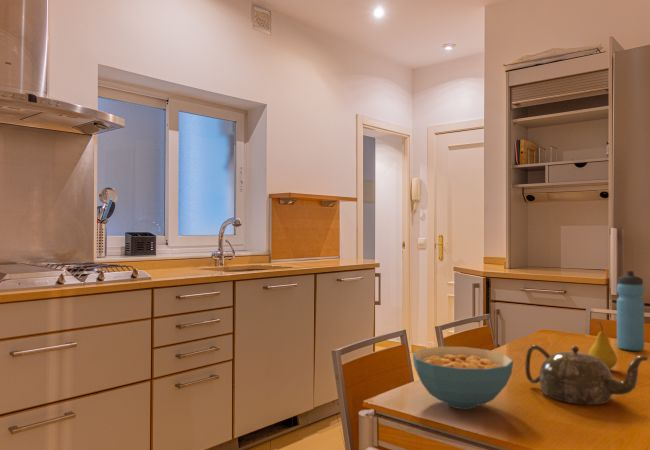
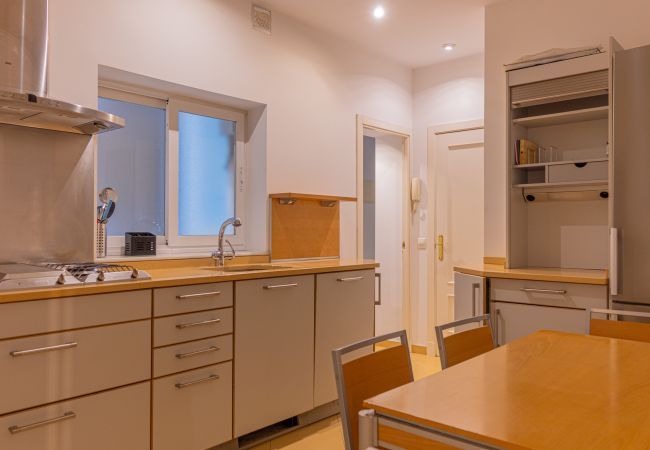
- cereal bowl (461, 380)
- fruit (602, 345)
- teapot (581, 371)
- water bottle (630, 309)
